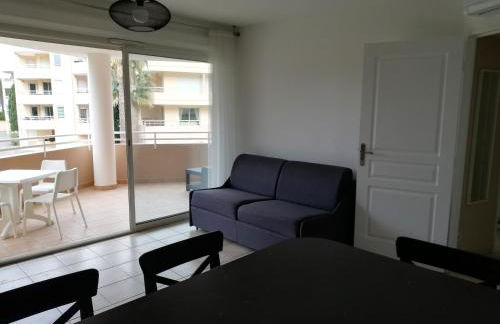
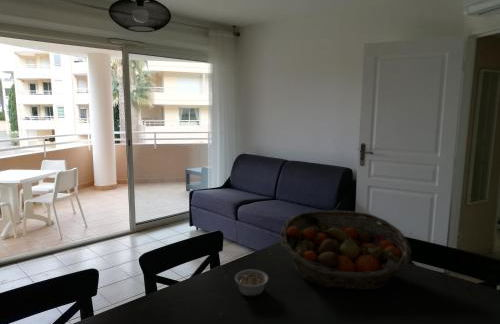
+ fruit basket (342, 247)
+ legume (251, 283)
